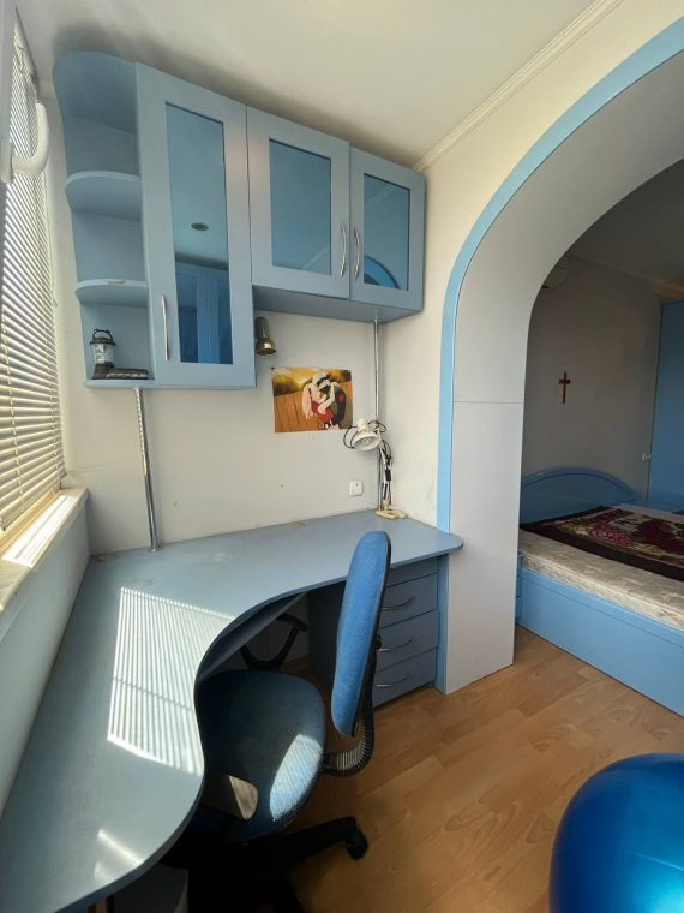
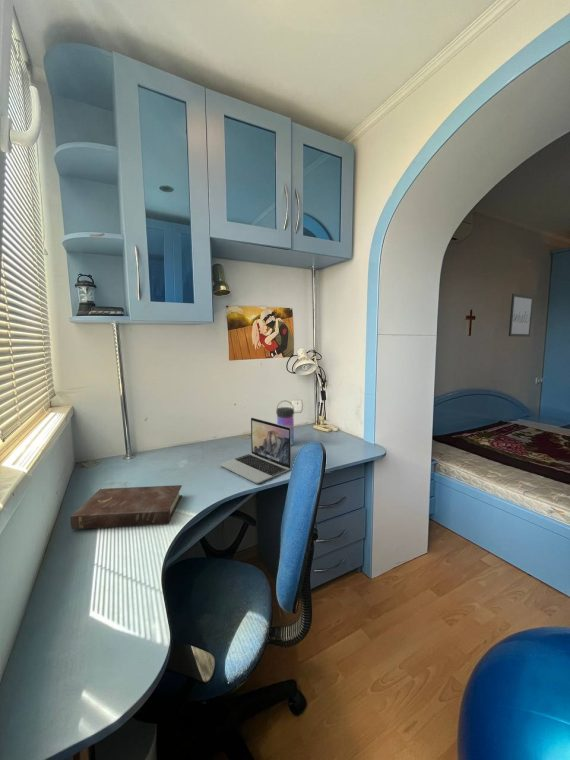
+ water bottle (285, 422)
+ laptop (254, 447)
+ wall art (521, 316)
+ book (132, 505)
